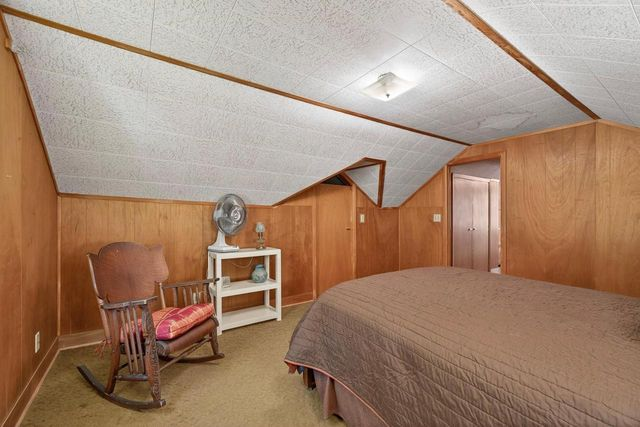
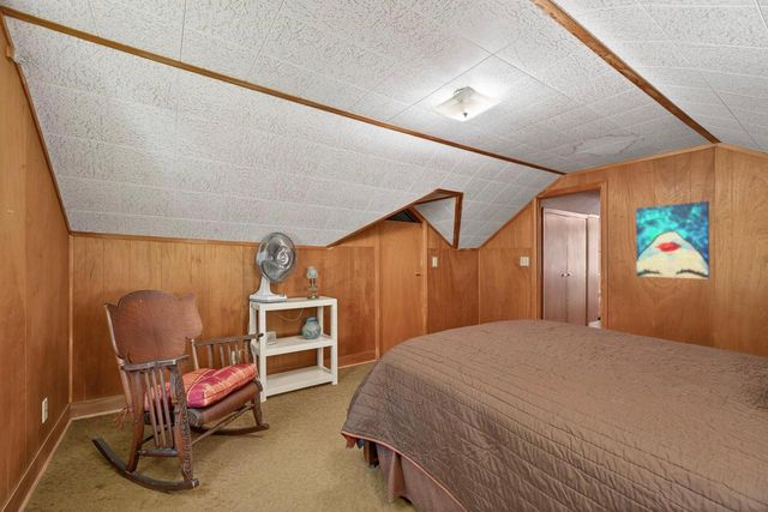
+ wall art (670, 241)
